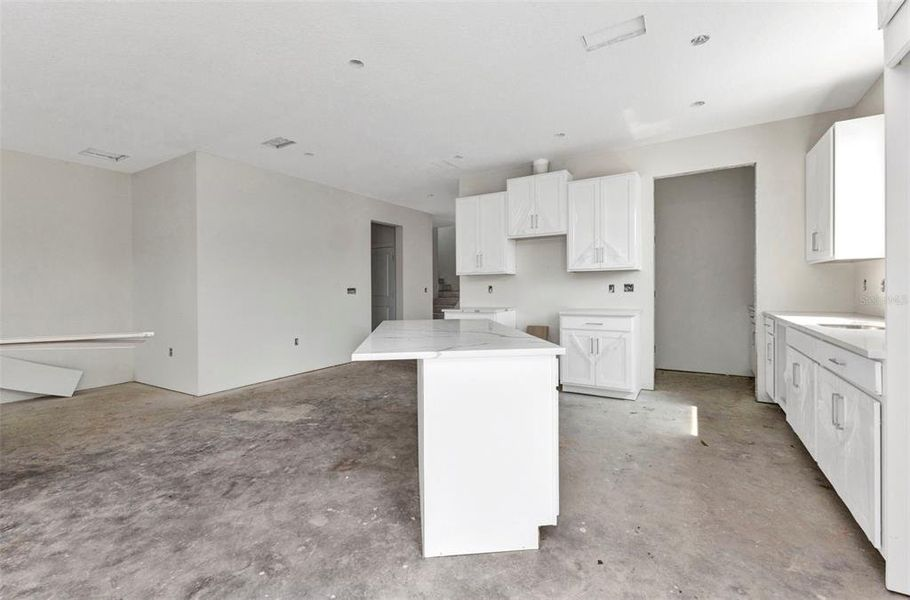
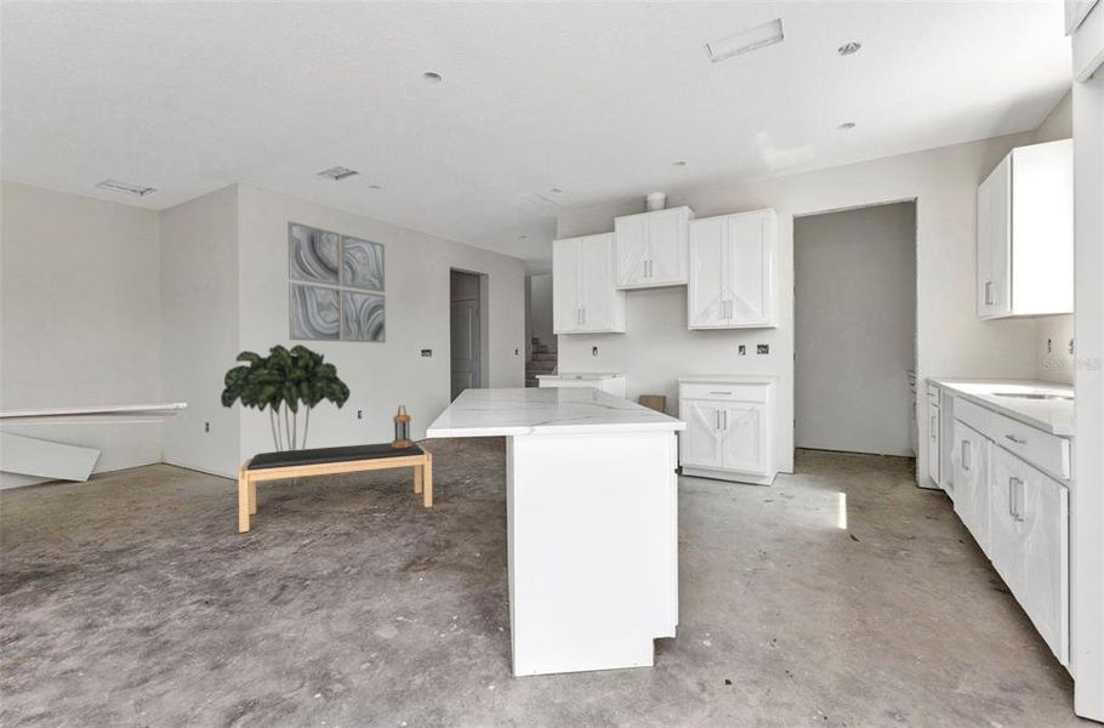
+ indoor plant (286, 415)
+ bench (337, 472)
+ lantern (402, 425)
+ wall art (340, 289)
